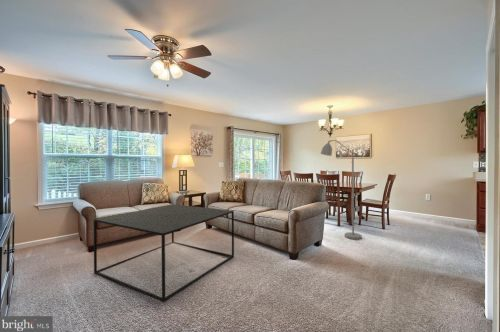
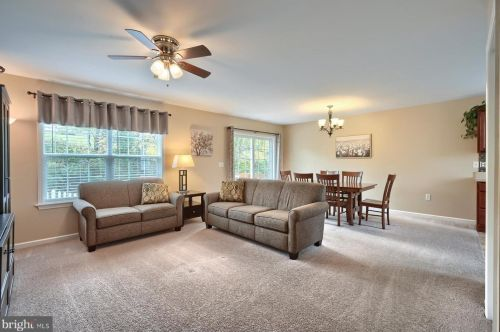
- coffee table (172, 239)
- floor lamp (352, 186)
